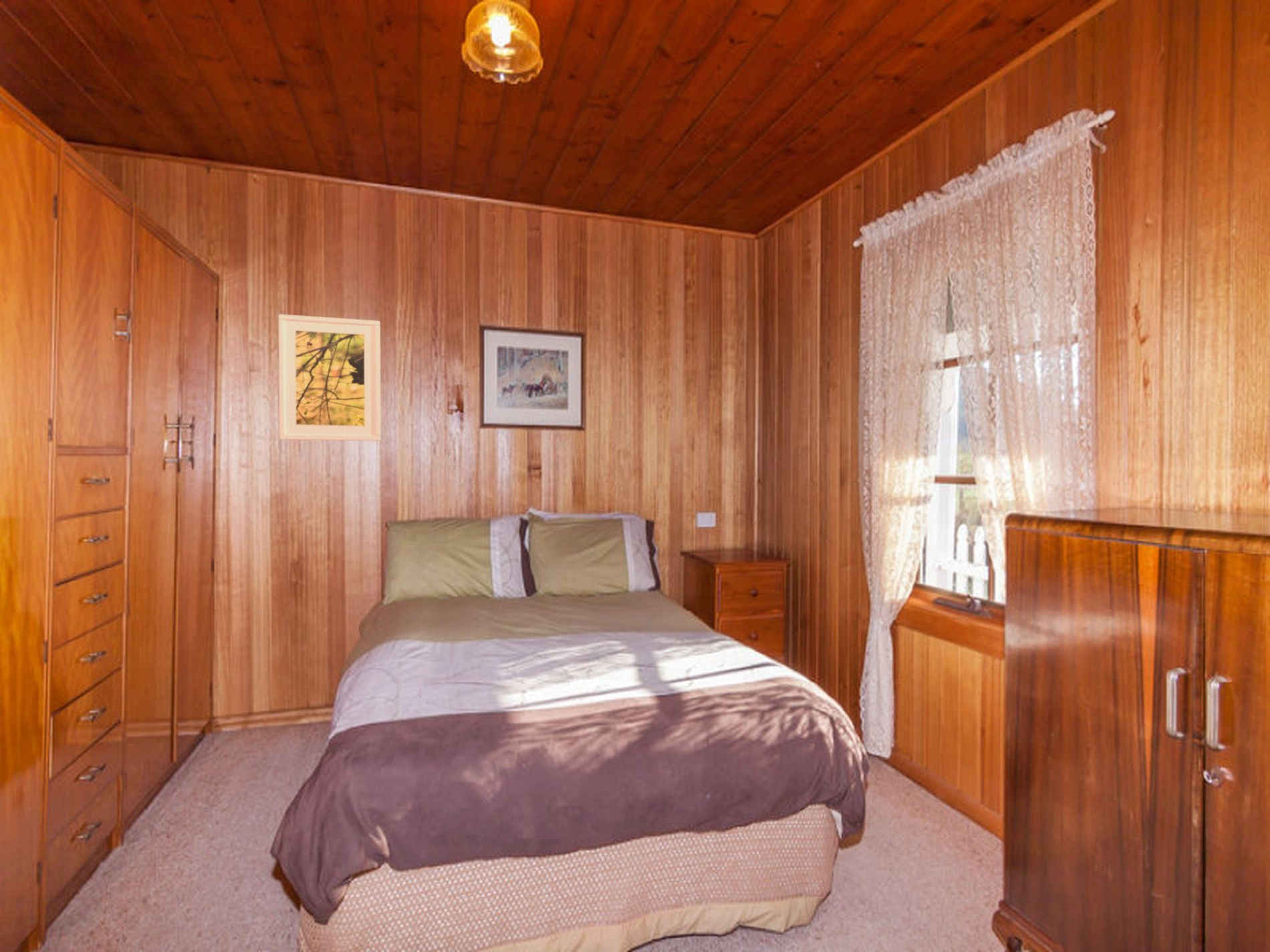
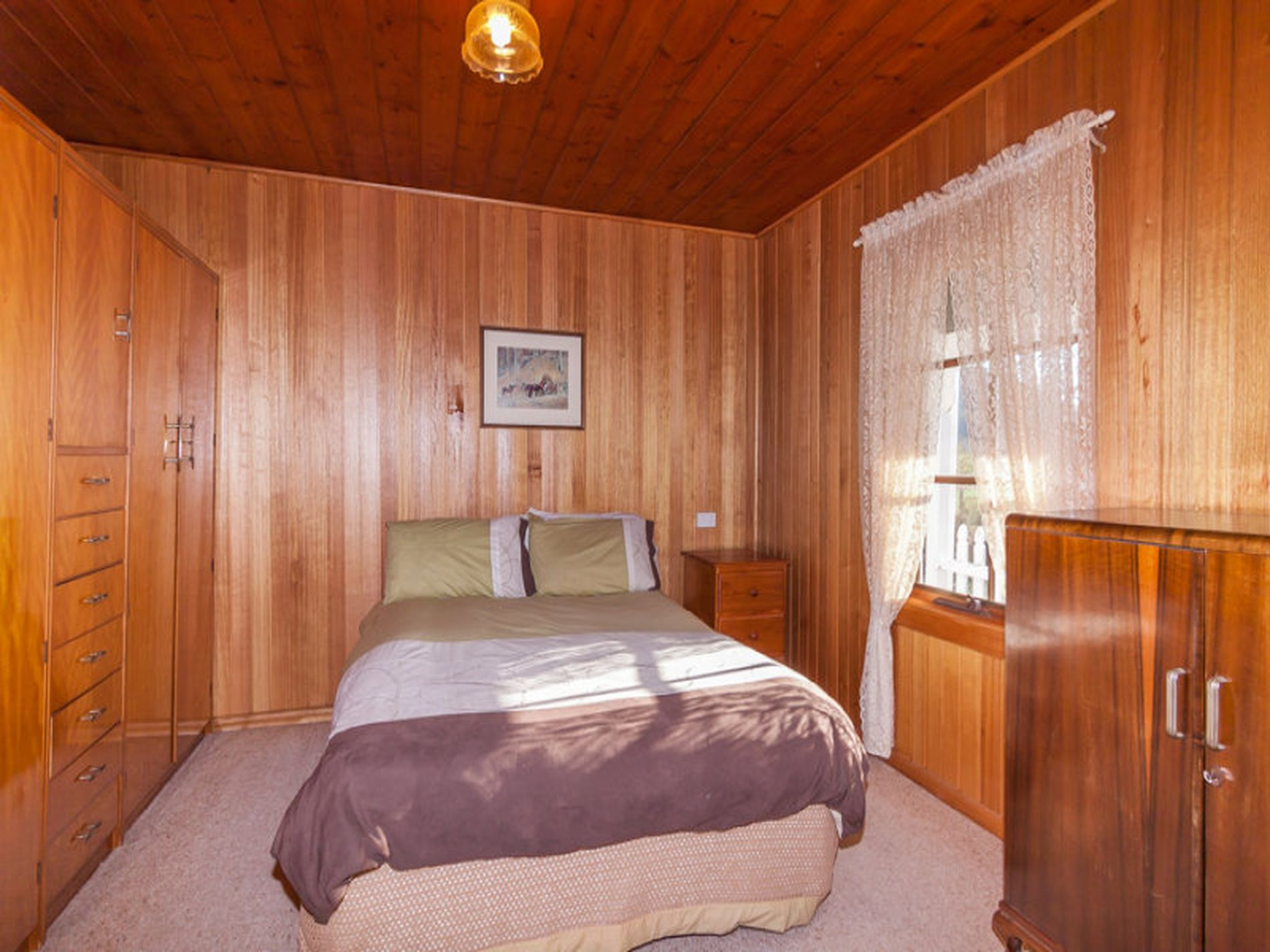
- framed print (331, 379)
